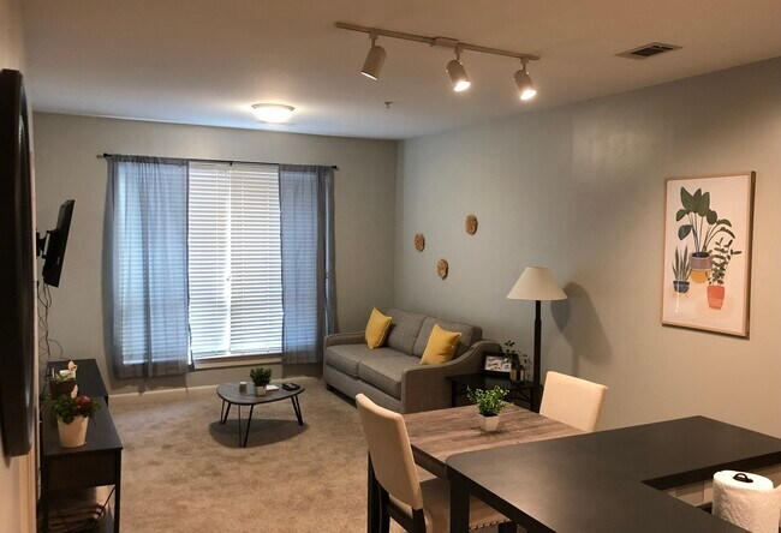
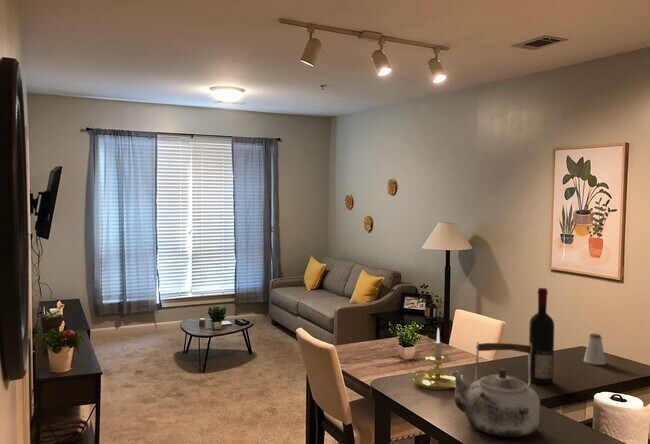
+ alcohol (541, 334)
+ candle holder (434, 356)
+ saltshaker (594, 348)
+ kettle (493, 384)
